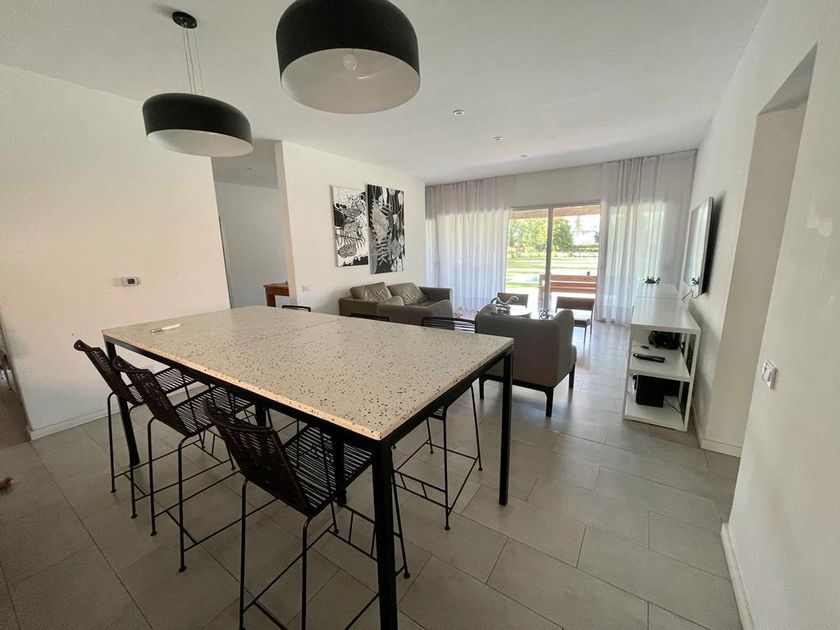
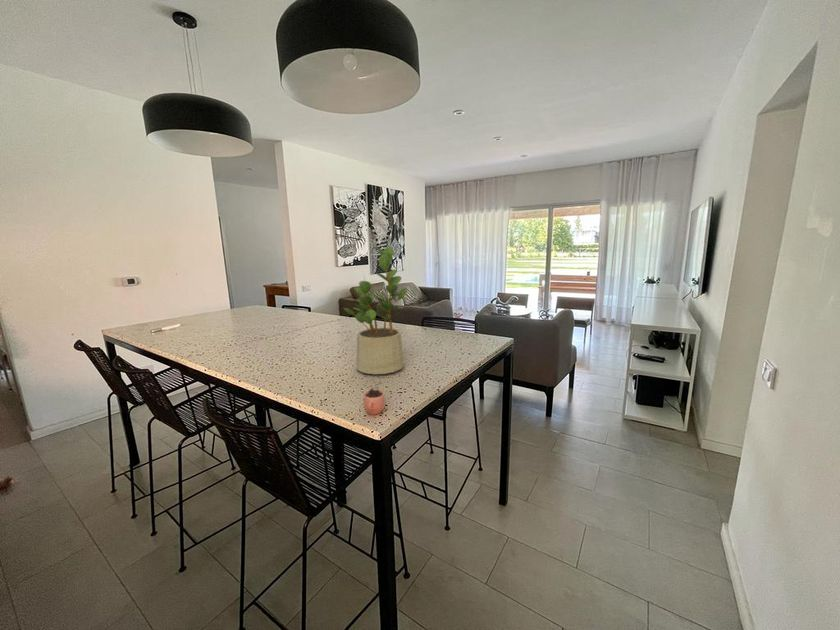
+ potted plant (371, 309)
+ cocoa (372, 395)
